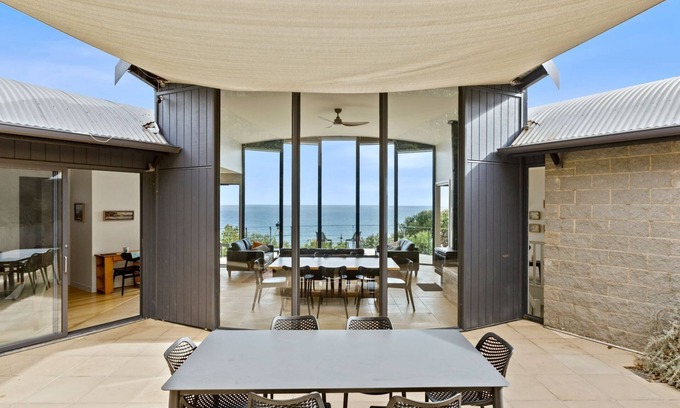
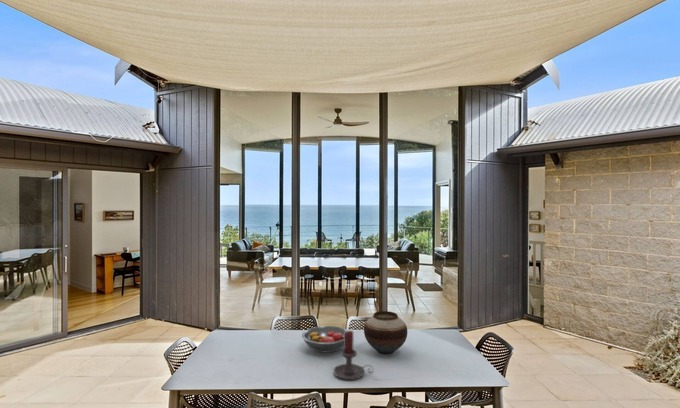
+ vase (385, 332)
+ candle holder (353, 352)
+ fruit bowl (326, 339)
